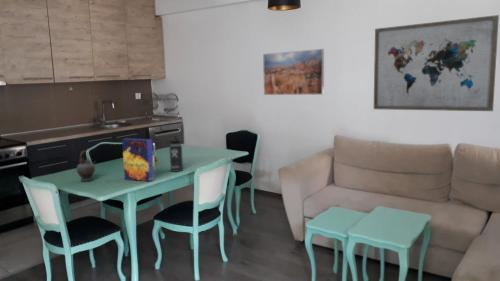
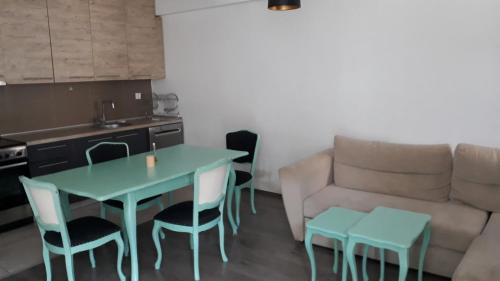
- wall art (429, 67)
- cereal box (138, 159)
- teapot (87, 165)
- thermos bottle (174, 153)
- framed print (292, 73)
